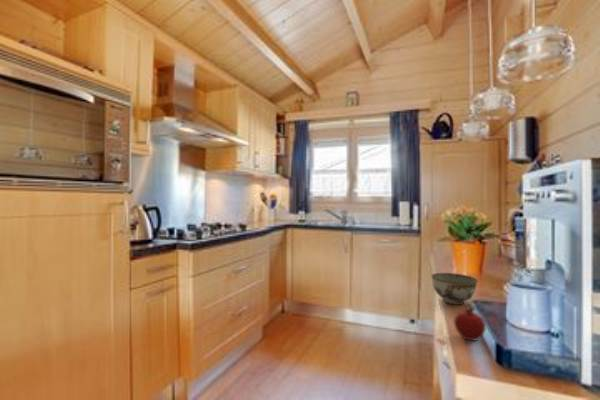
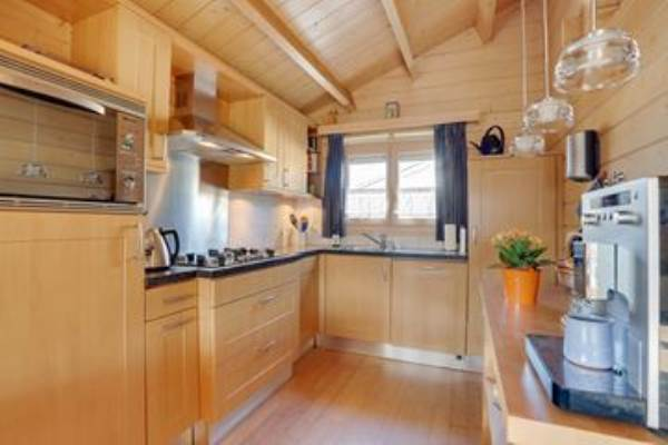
- apple (469, 321)
- bowl (453, 289)
